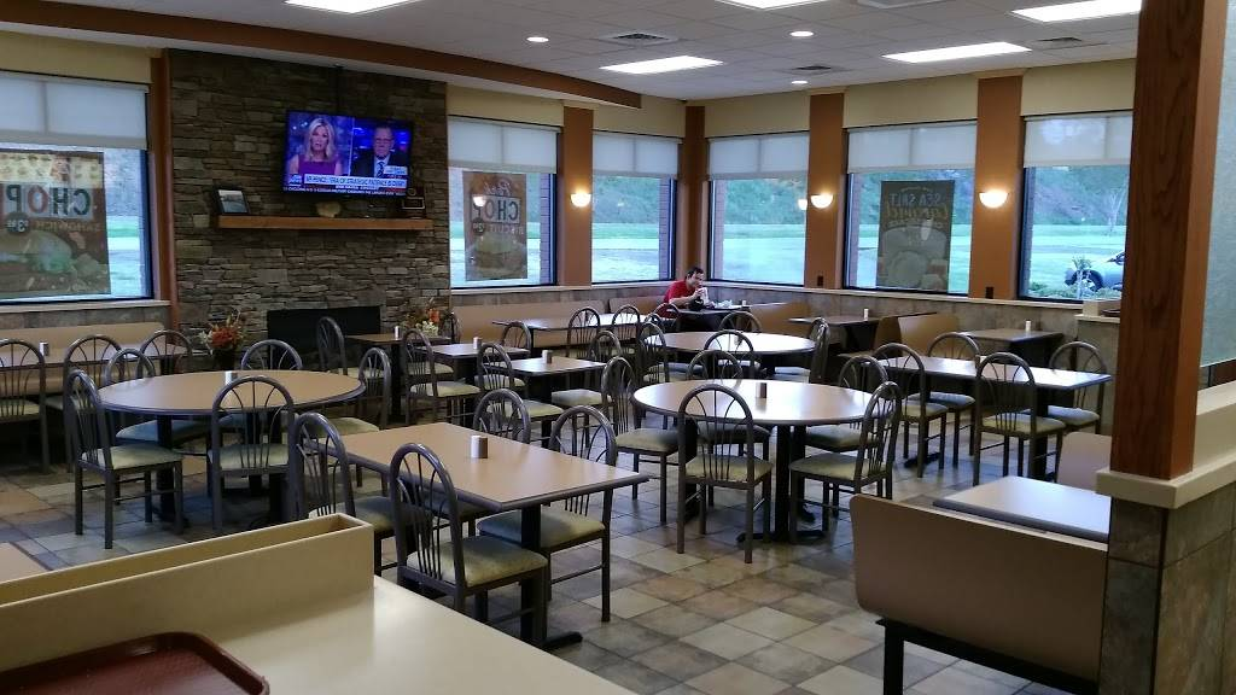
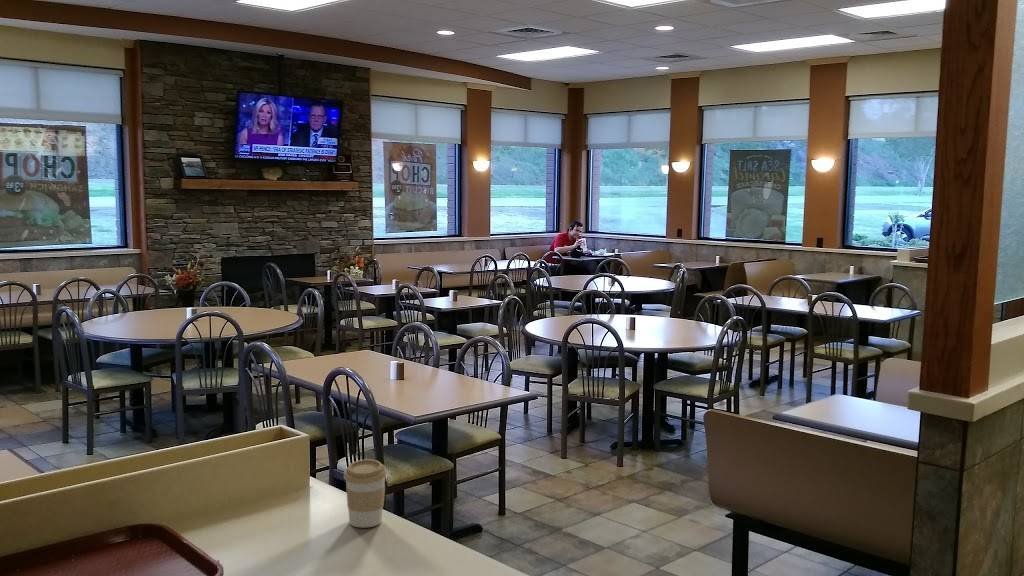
+ coffee cup (365, 492)
